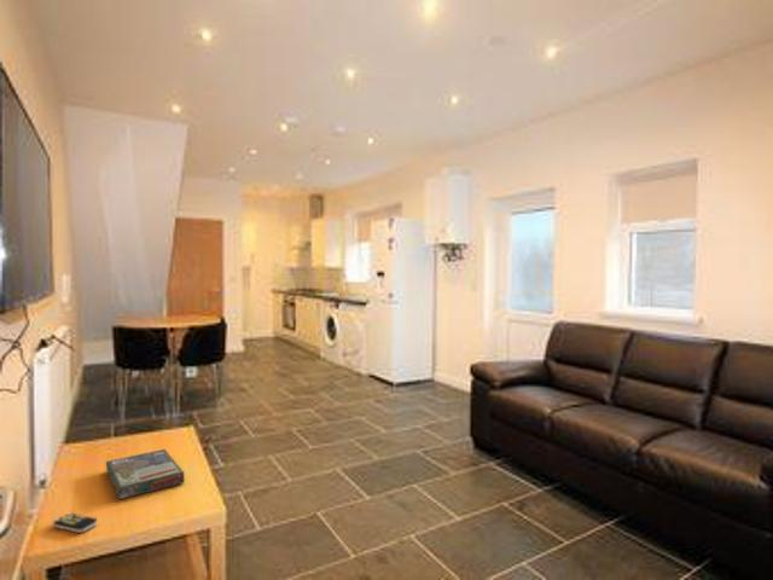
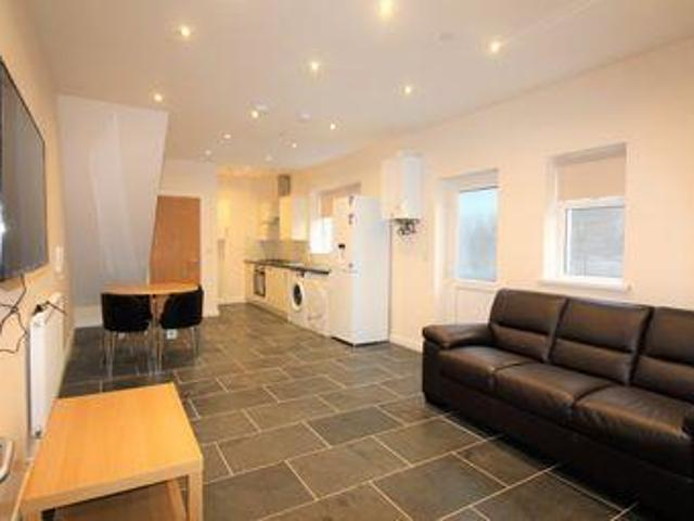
- board game (144, 471)
- remote control (75, 522)
